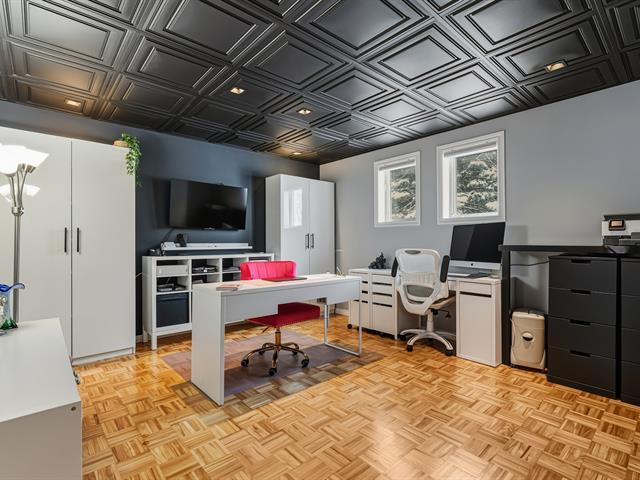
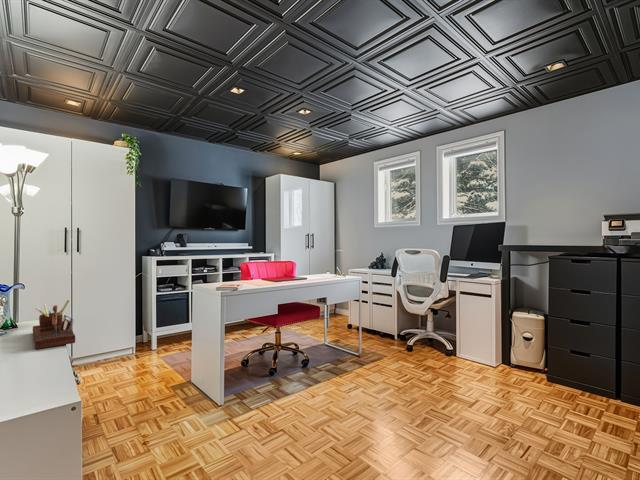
+ desk organizer (53, 319)
